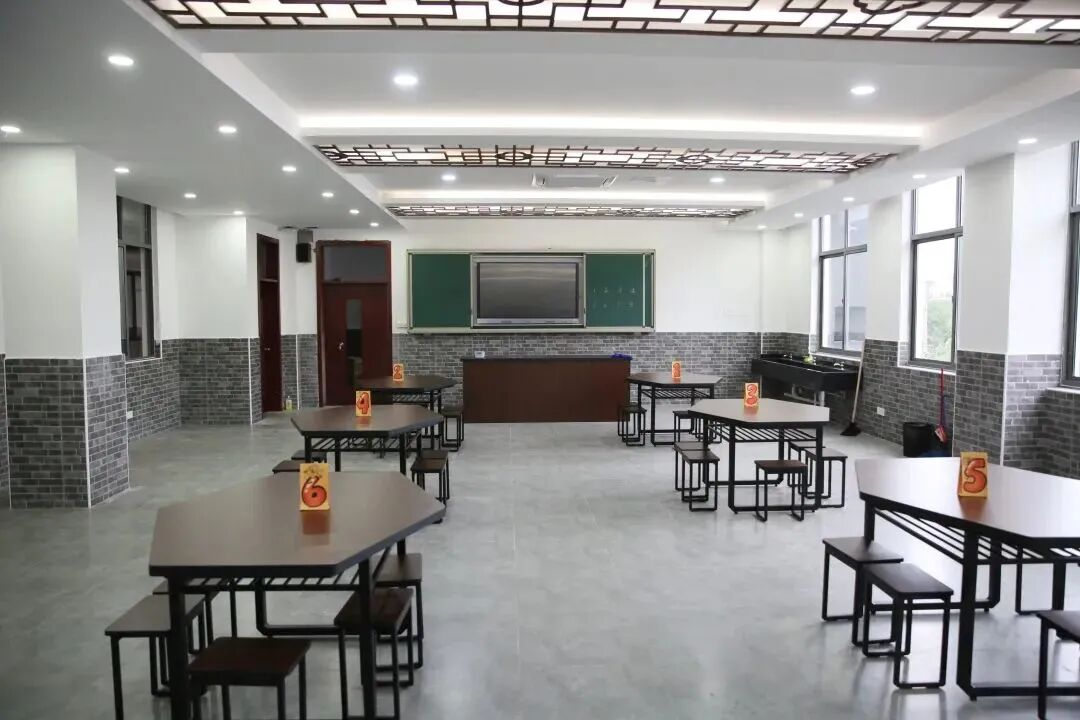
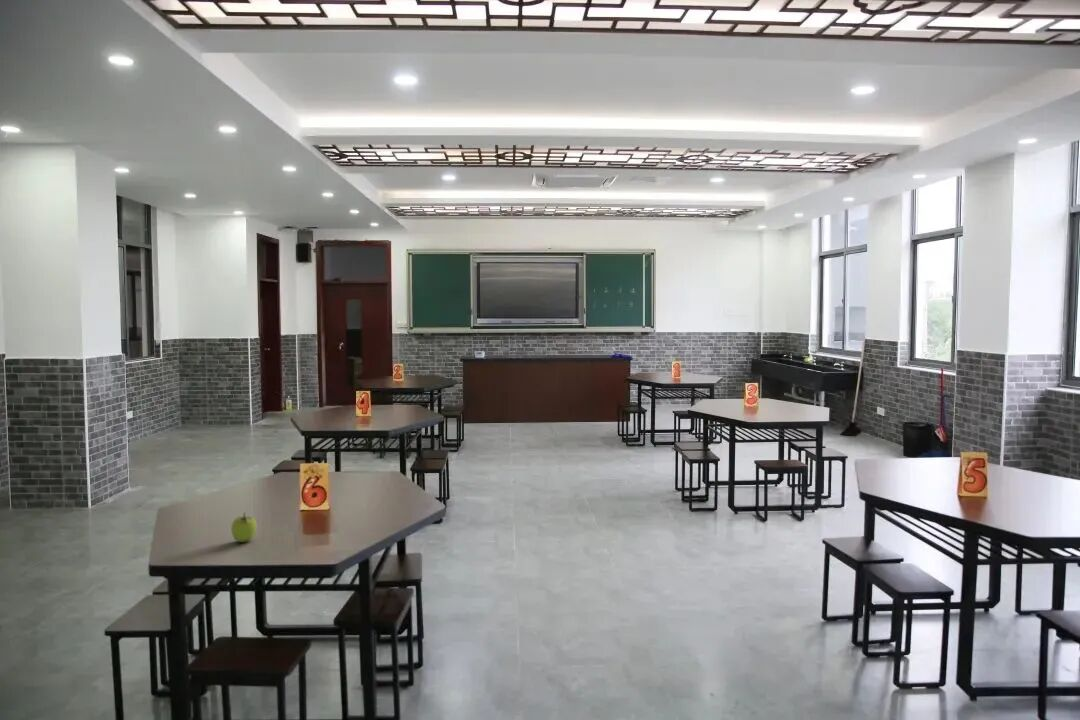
+ fruit (244, 527)
